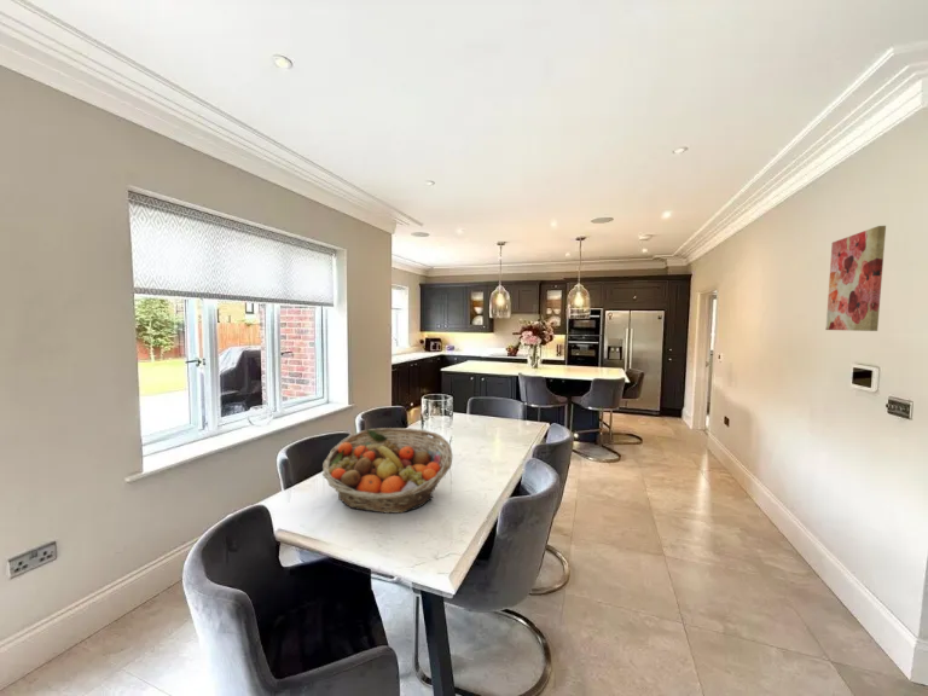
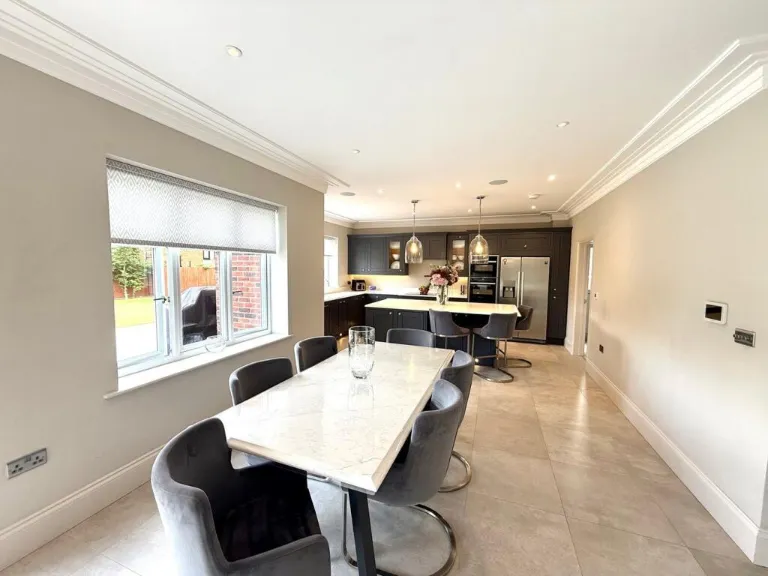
- wall art (852, 283)
- fruit basket (388, 466)
